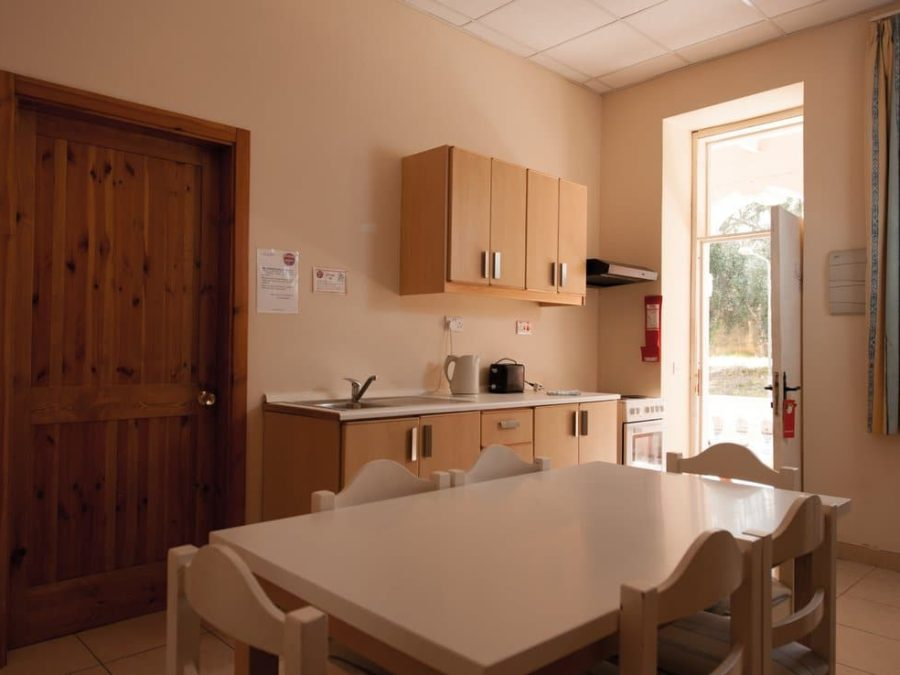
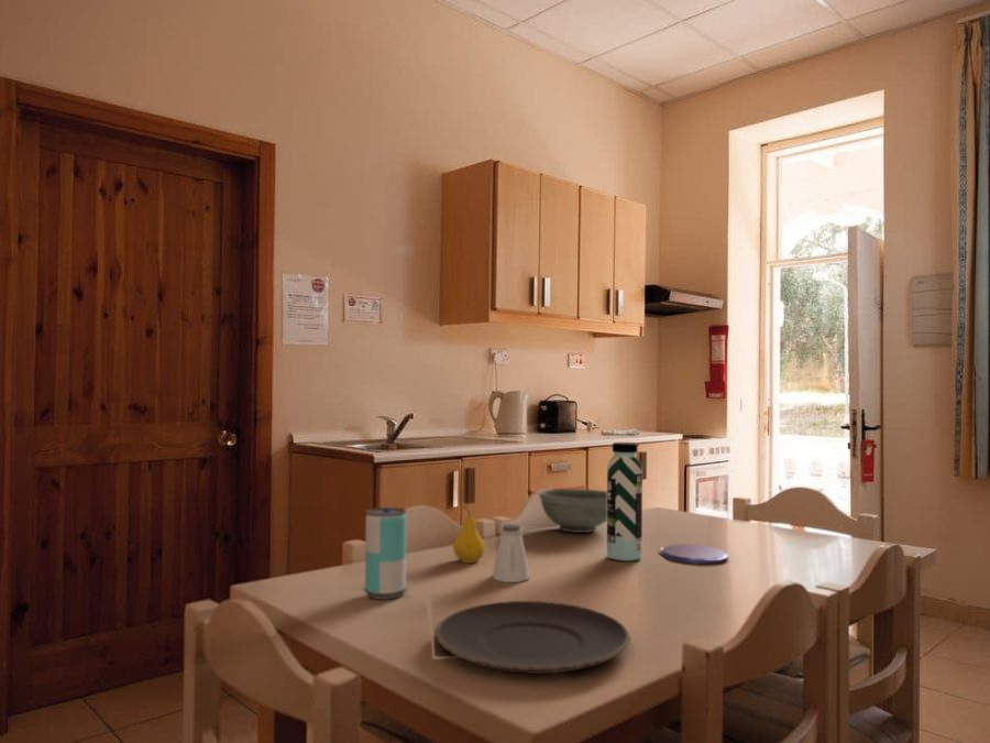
+ bowl (578, 511)
+ saucer (693, 553)
+ plate (531, 636)
+ water bottle (624, 500)
+ saltshaker (510, 551)
+ beverage can (385, 551)
+ fruit (469, 533)
